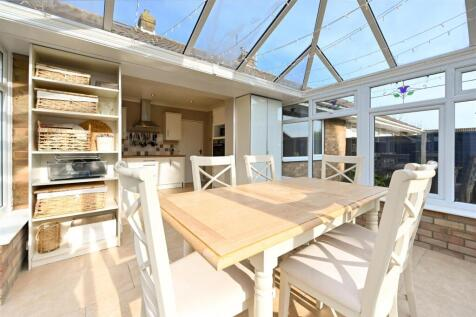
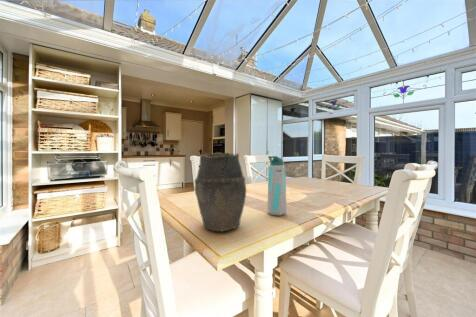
+ vase (220, 189)
+ water bottle (276, 185)
